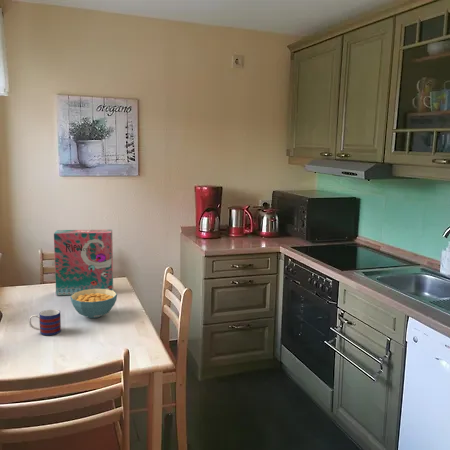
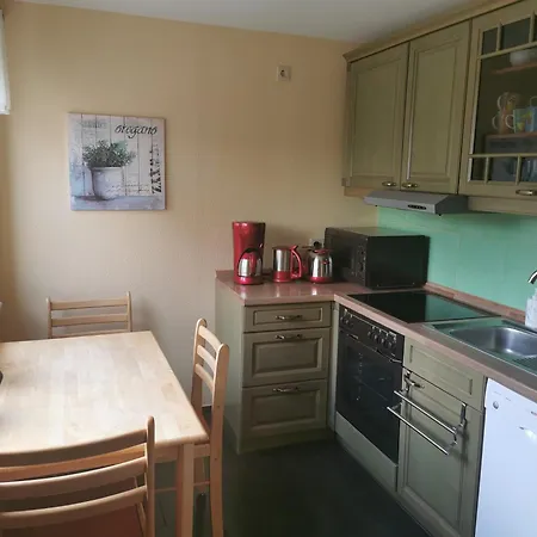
- mug (45, 322)
- cereal bowl (94, 305)
- cereal box (84, 261)
